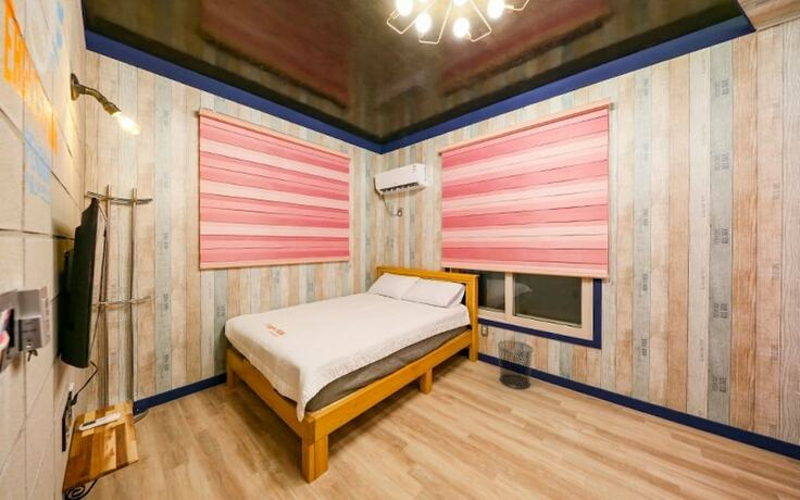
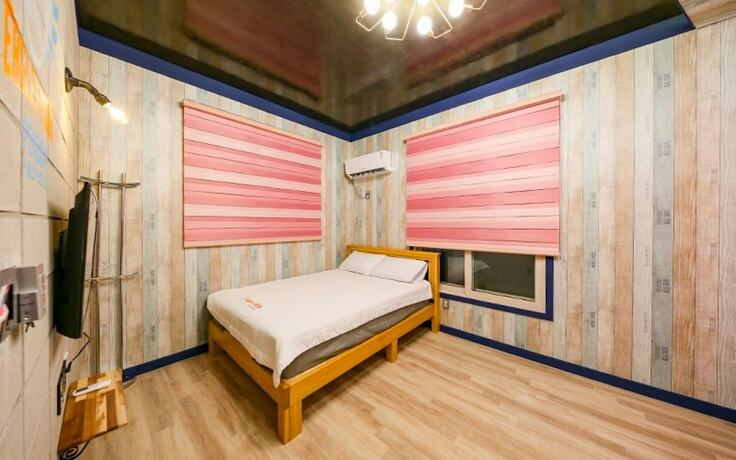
- waste bin (514, 363)
